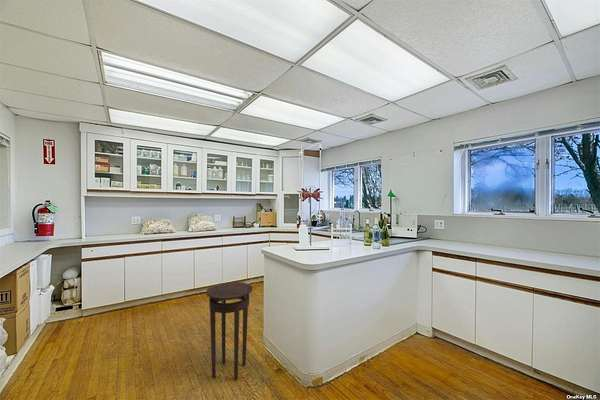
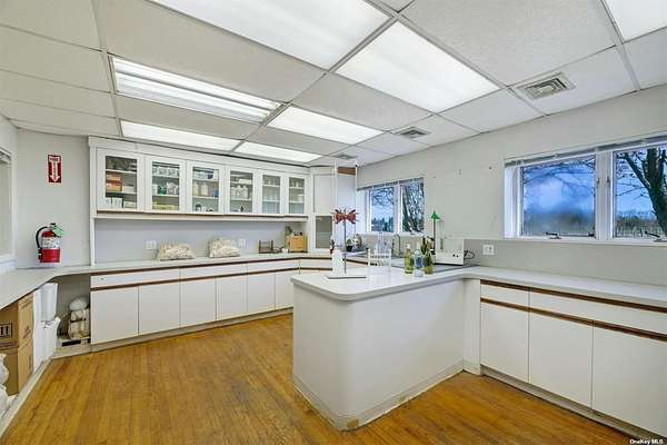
- stool (225, 329)
